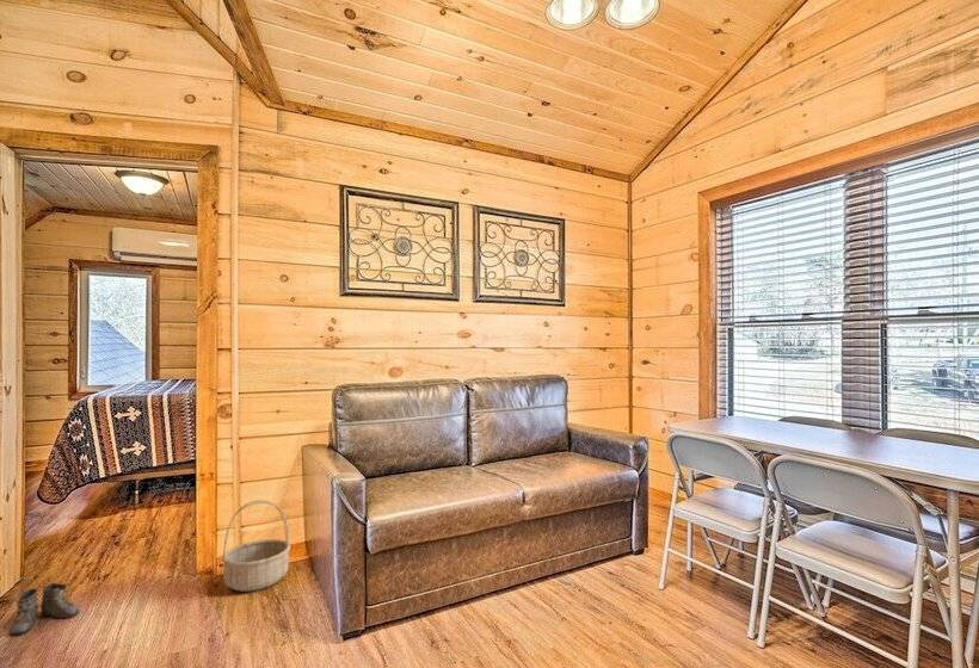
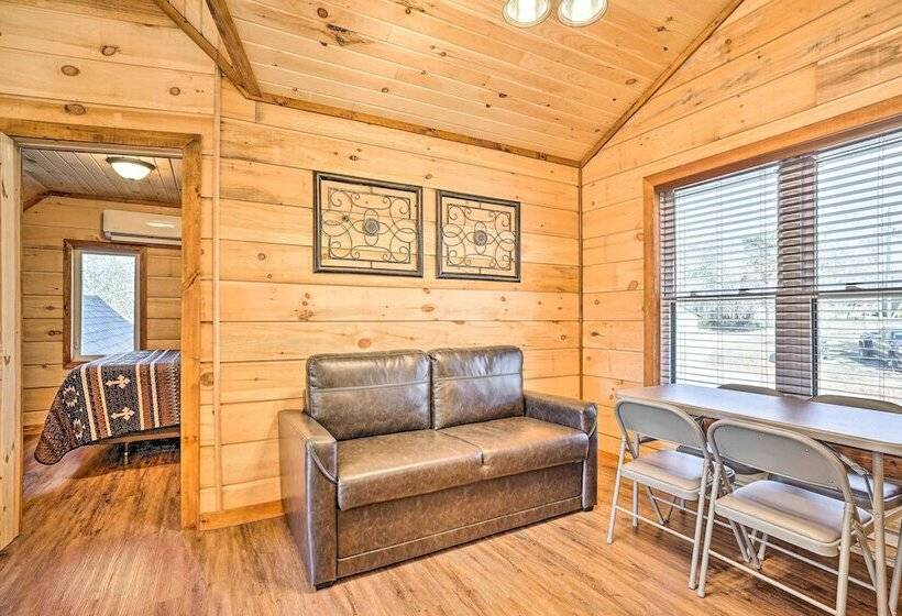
- basket (257, 540)
- boots (41, 606)
